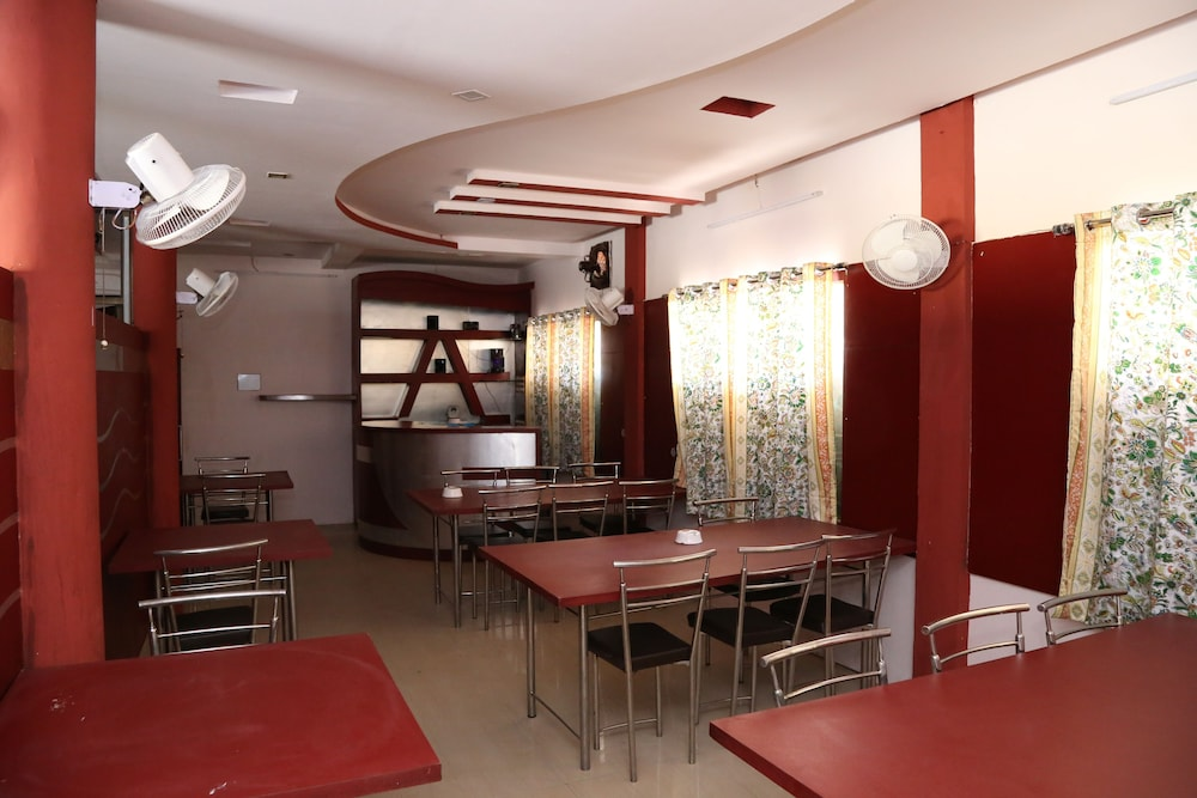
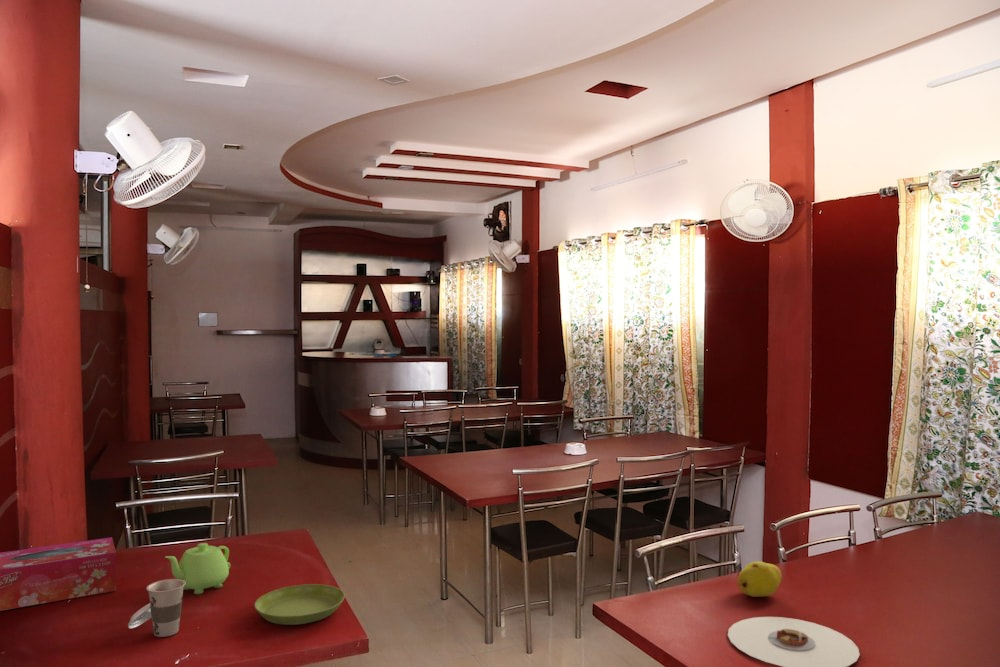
+ plate (791, 635)
+ saucer (300, 605)
+ cup (157, 607)
+ tissue box (49, 573)
+ fruit (761, 578)
+ teapot (198, 566)
